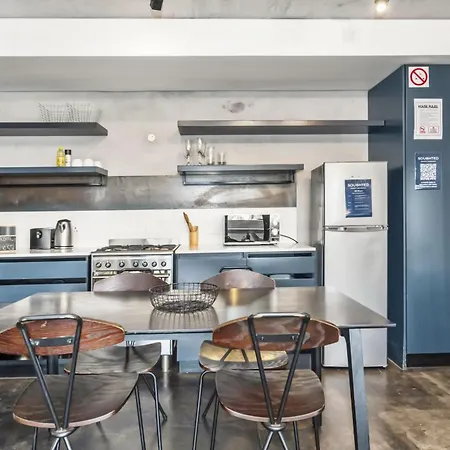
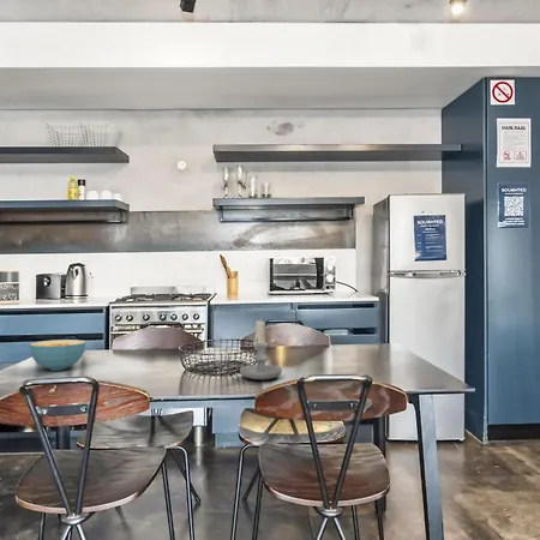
+ candle (260, 348)
+ cereal bowl (58, 355)
